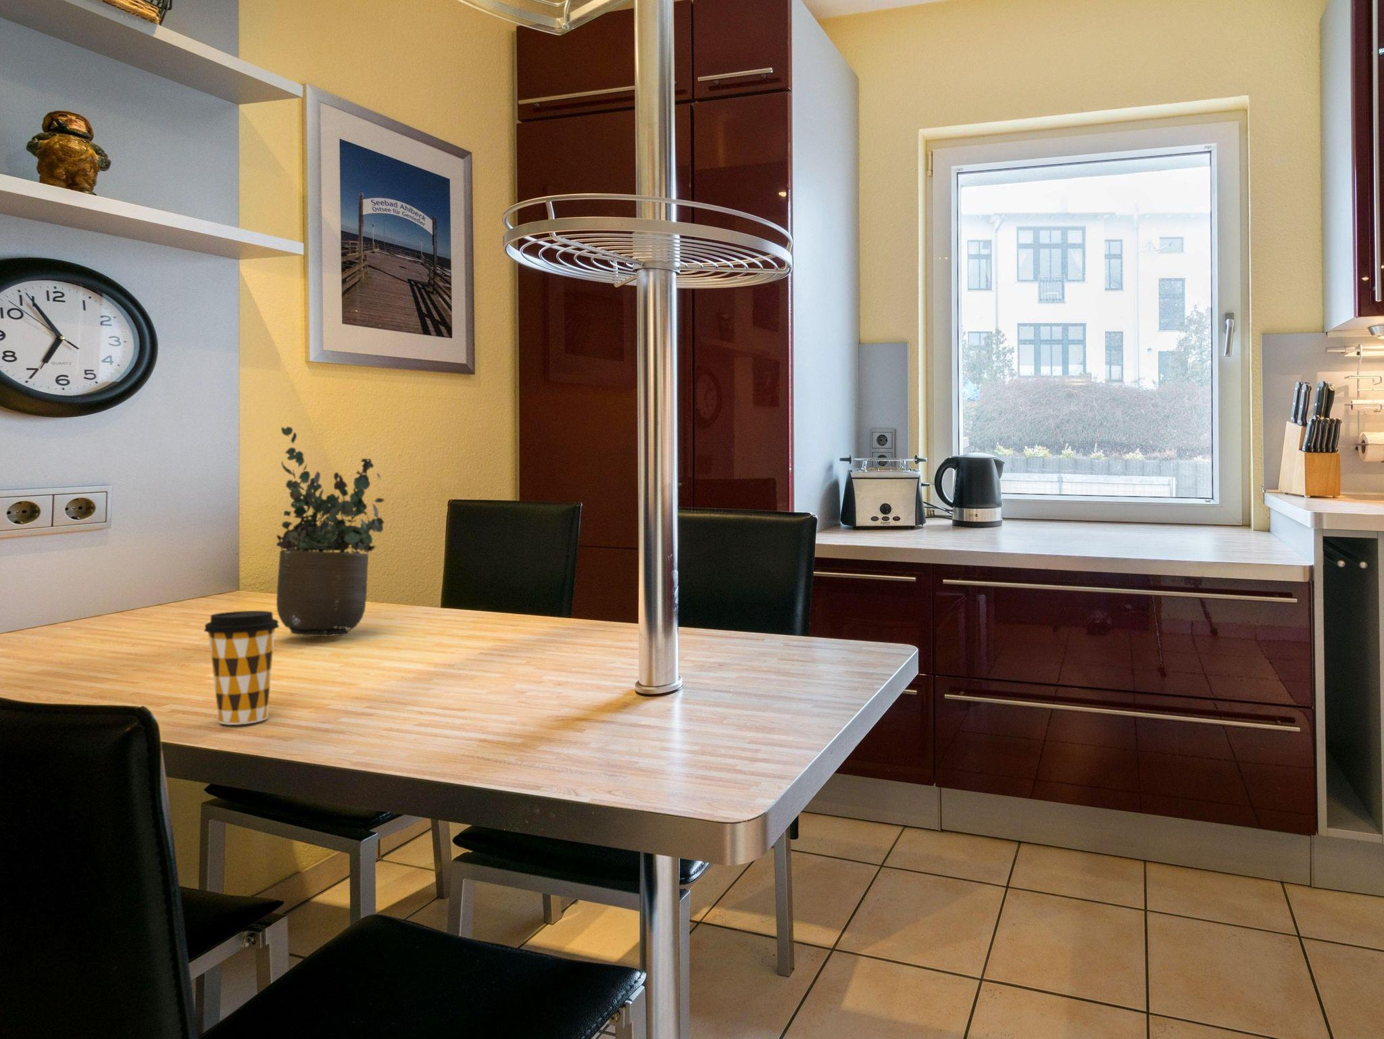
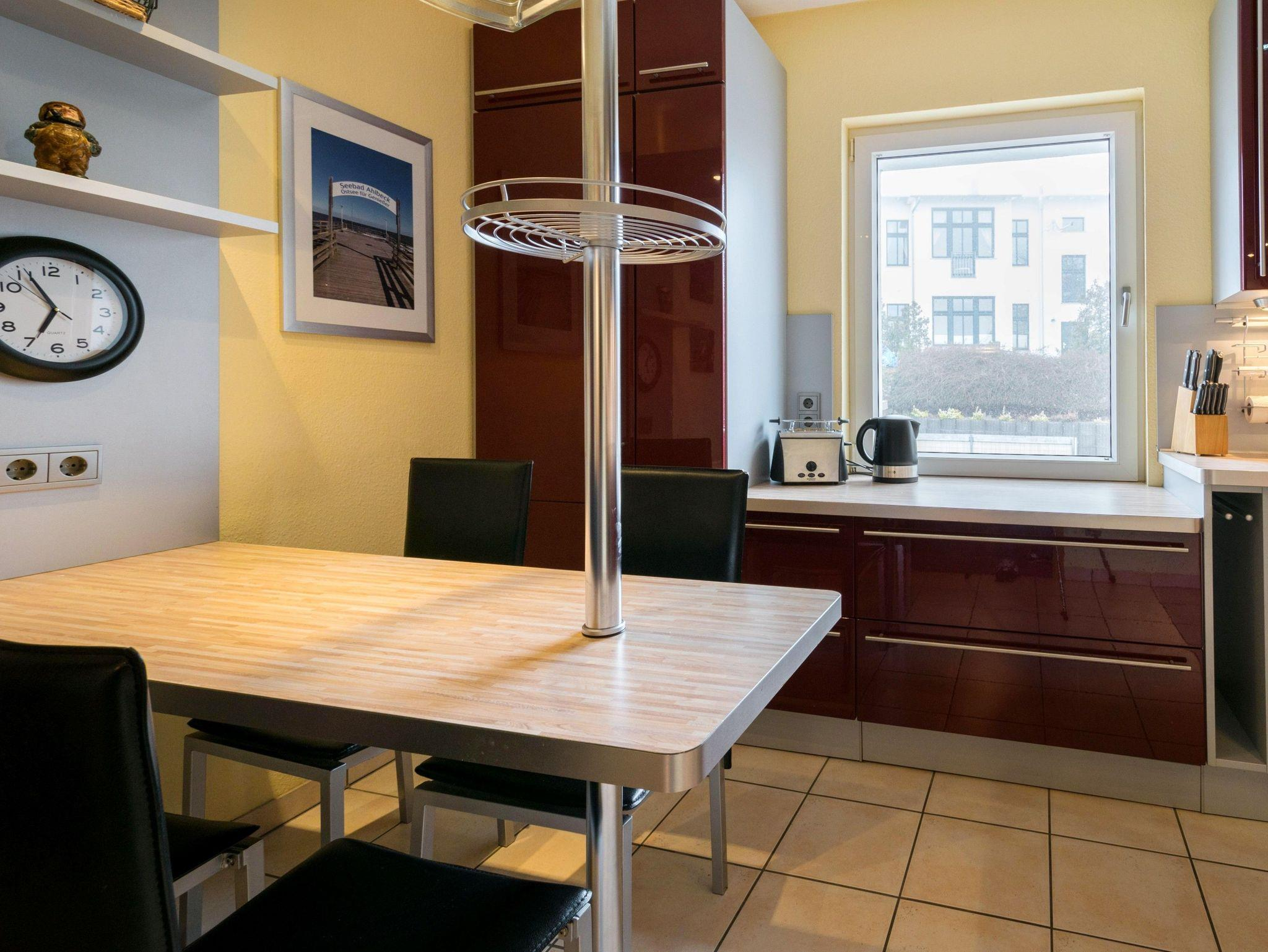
- potted plant (324, 529)
- coffee cup (242, 667)
